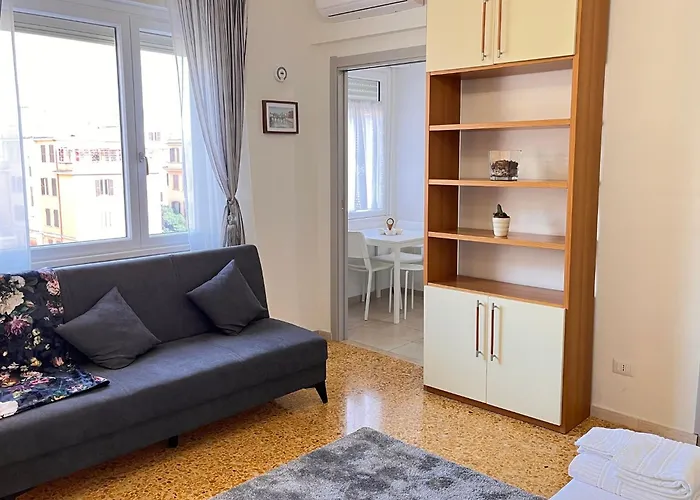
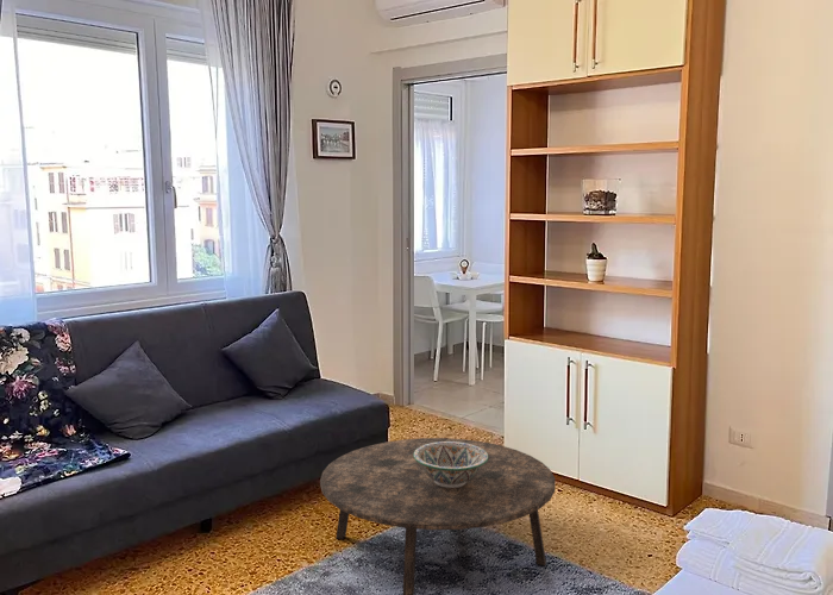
+ decorative bowl (450, 466)
+ coffee table (437, 512)
